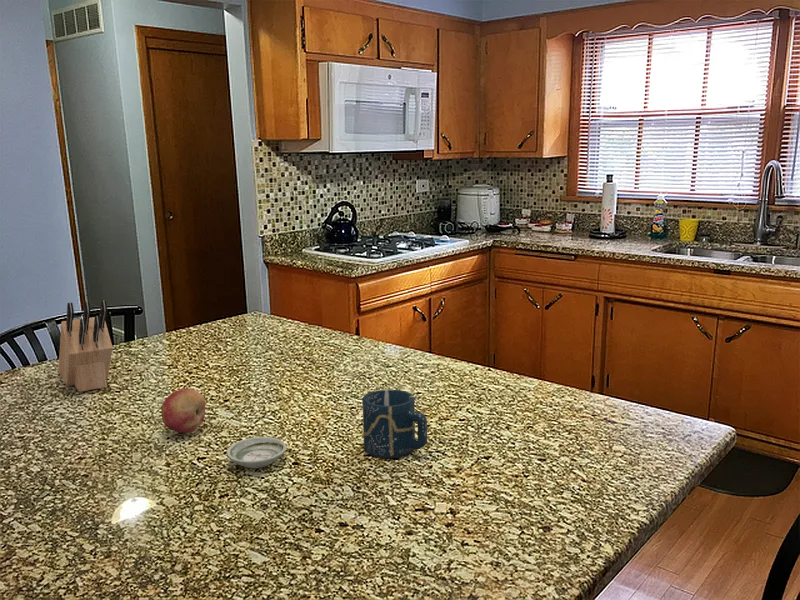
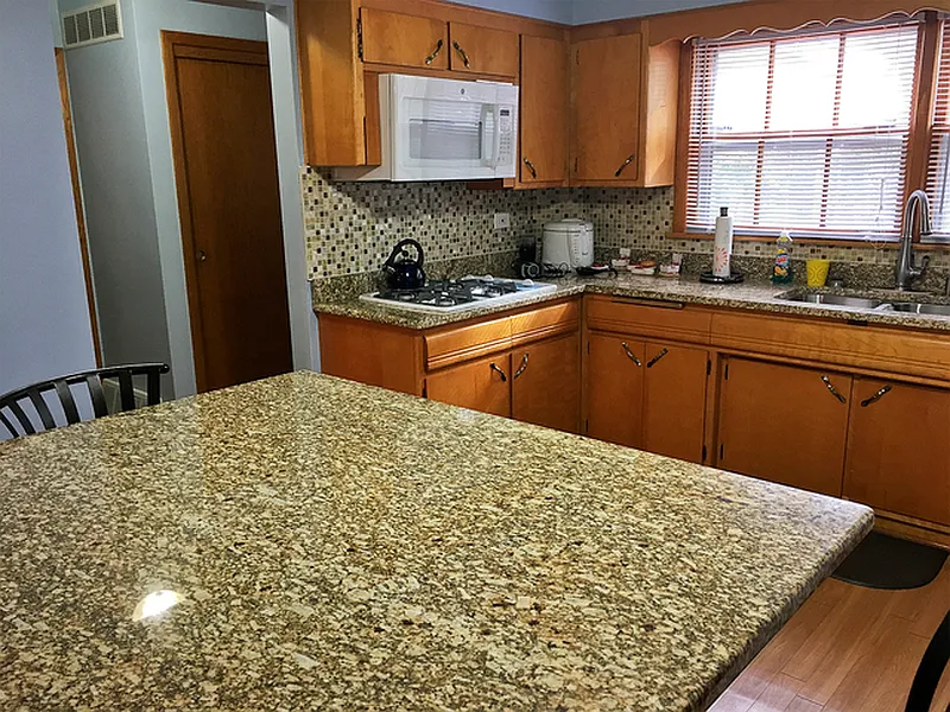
- fruit (183, 411)
- knife block (83, 338)
- saucer (257, 454)
- cup (396, 424)
